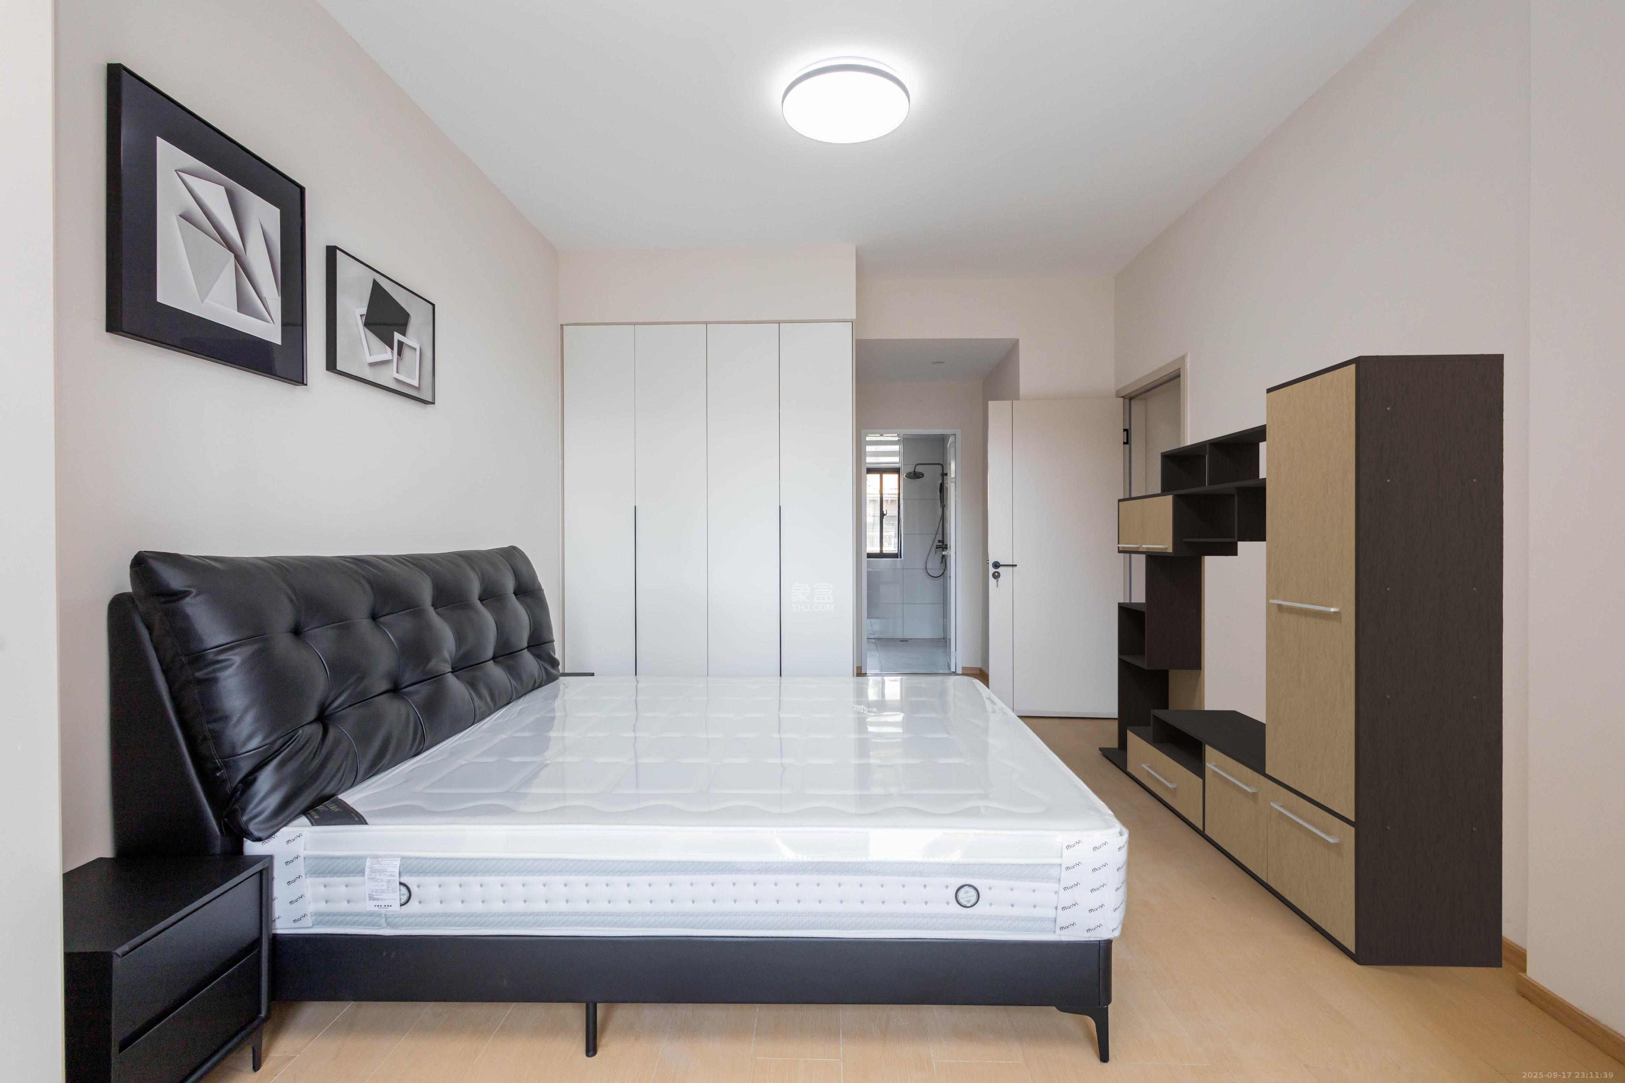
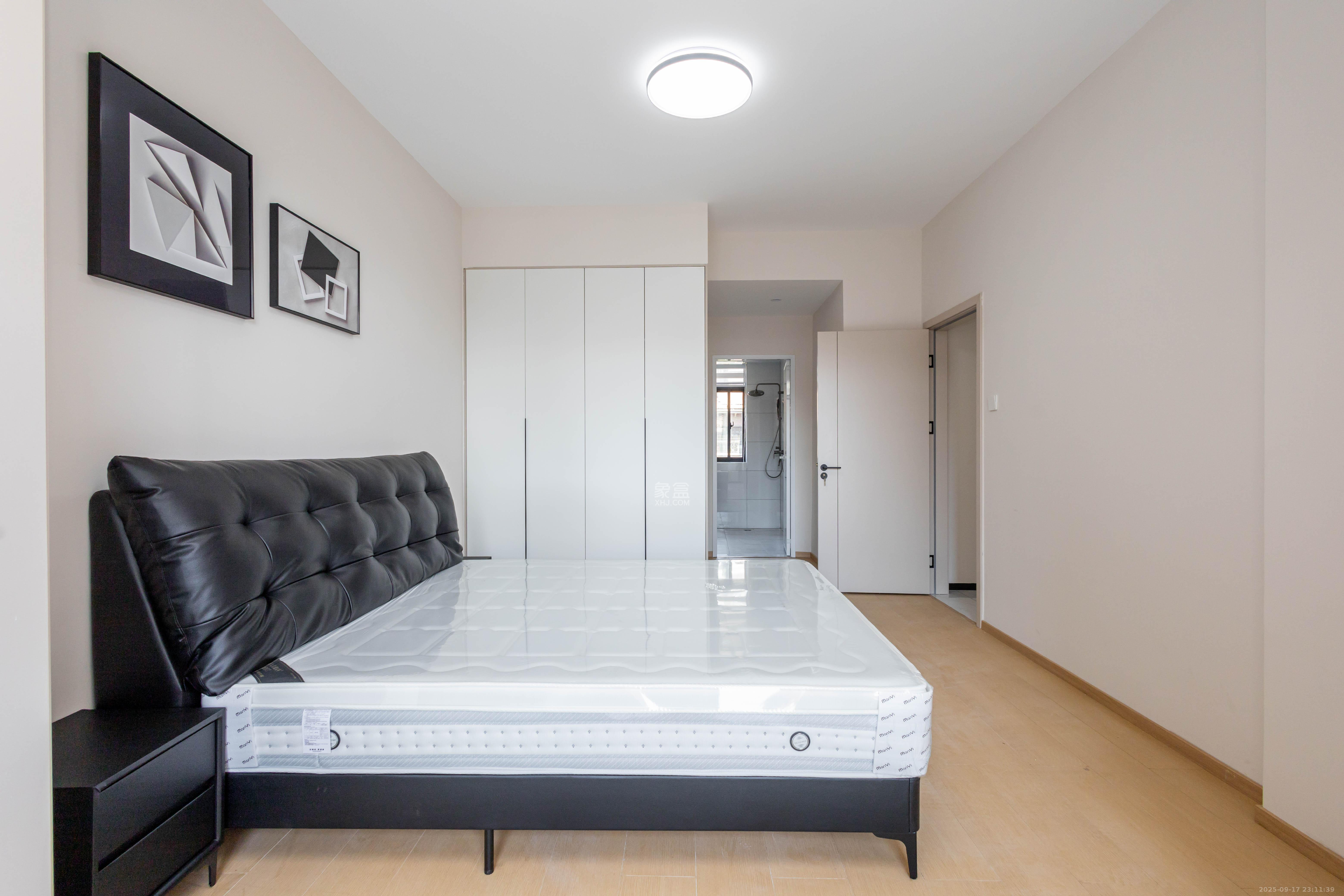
- media console (1204, 620)
